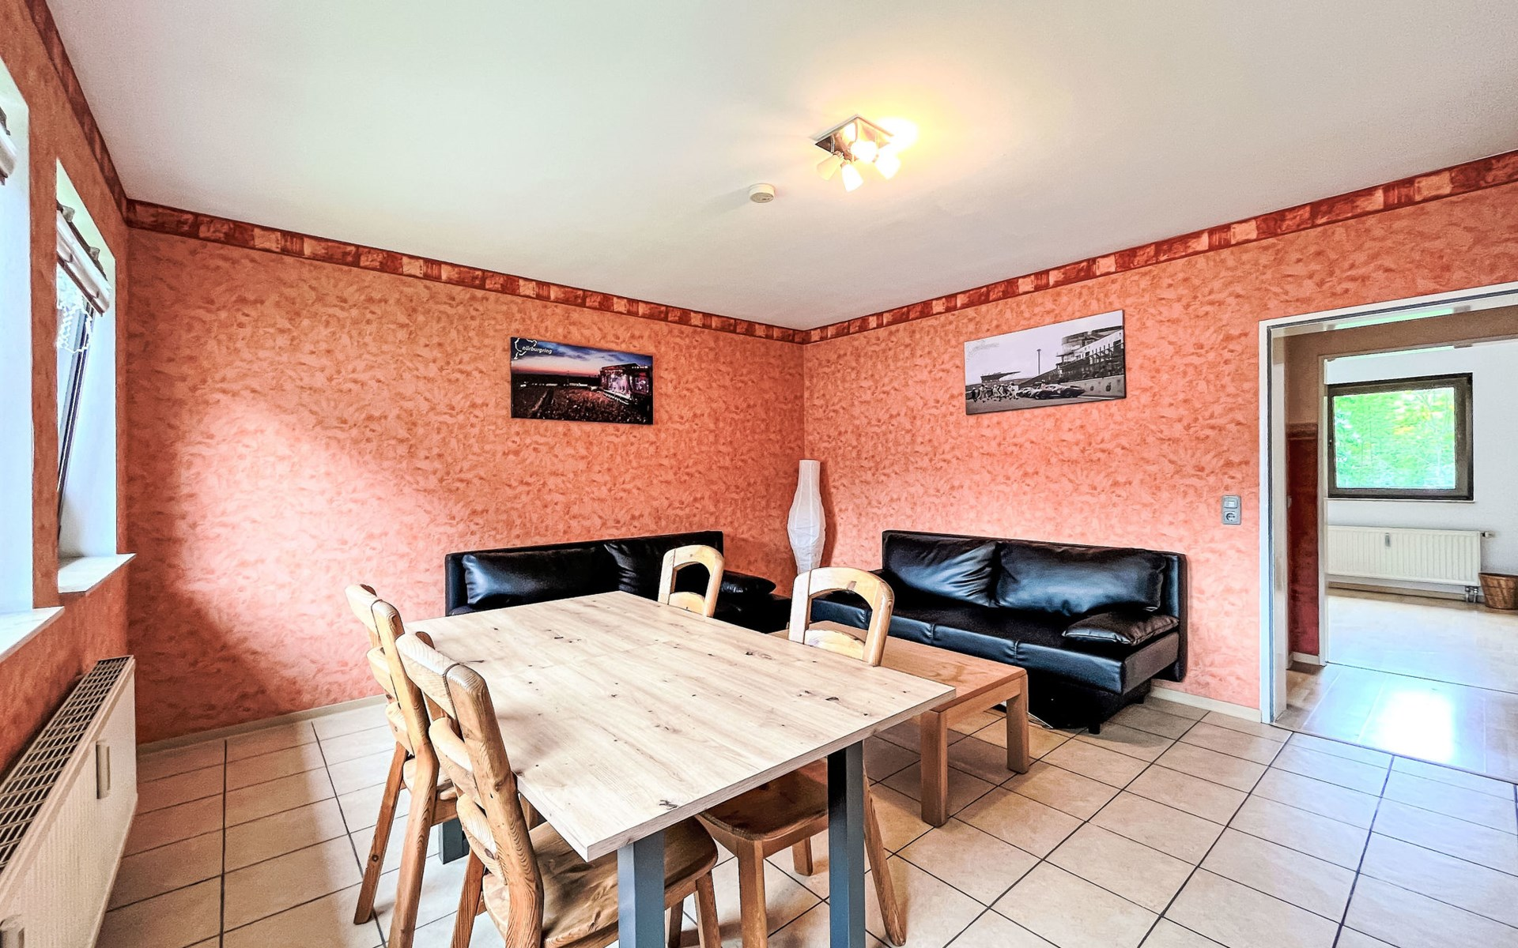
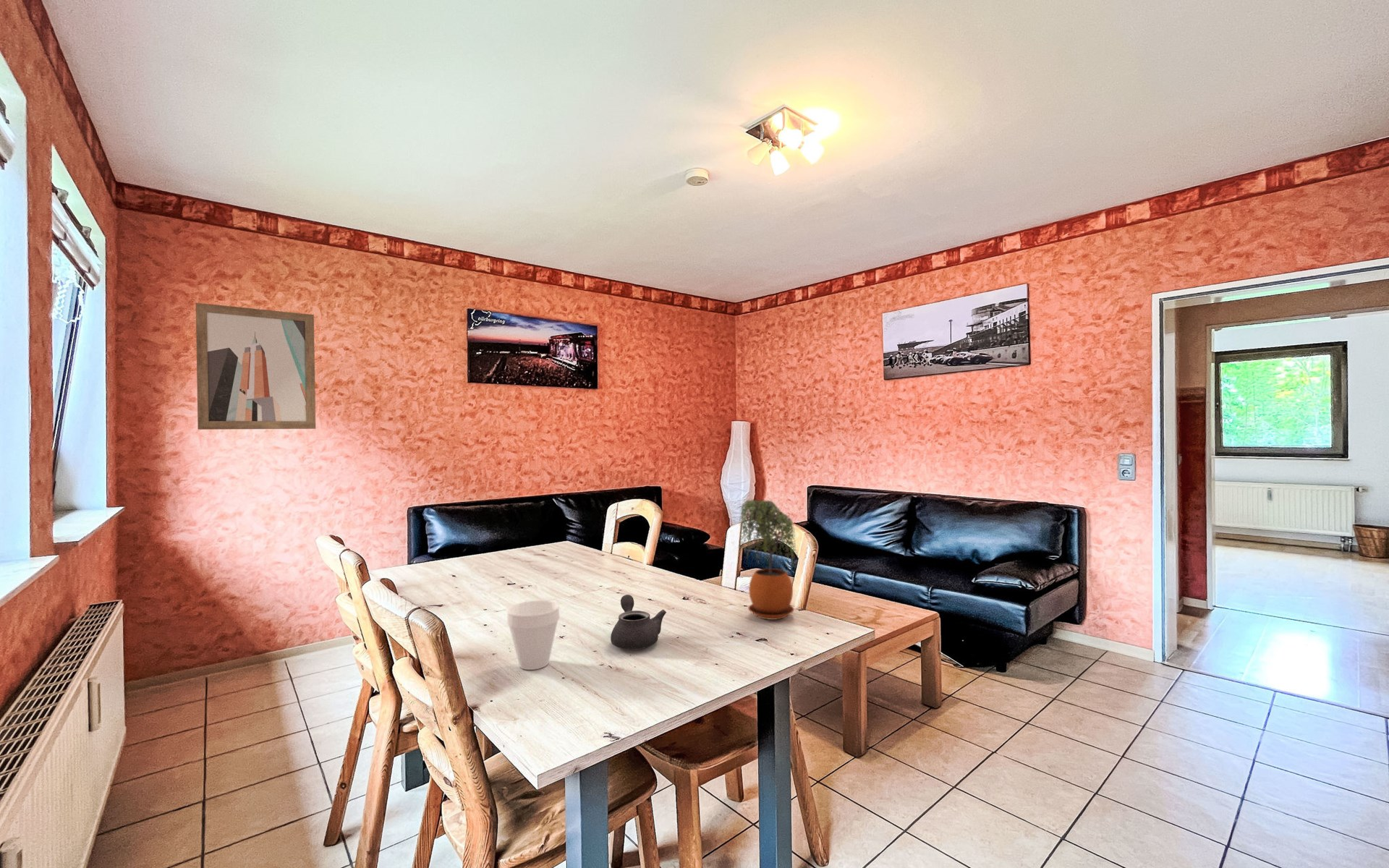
+ potted plant (767, 558)
+ wall art (258, 369)
+ teapot (635, 621)
+ cup (533, 635)
